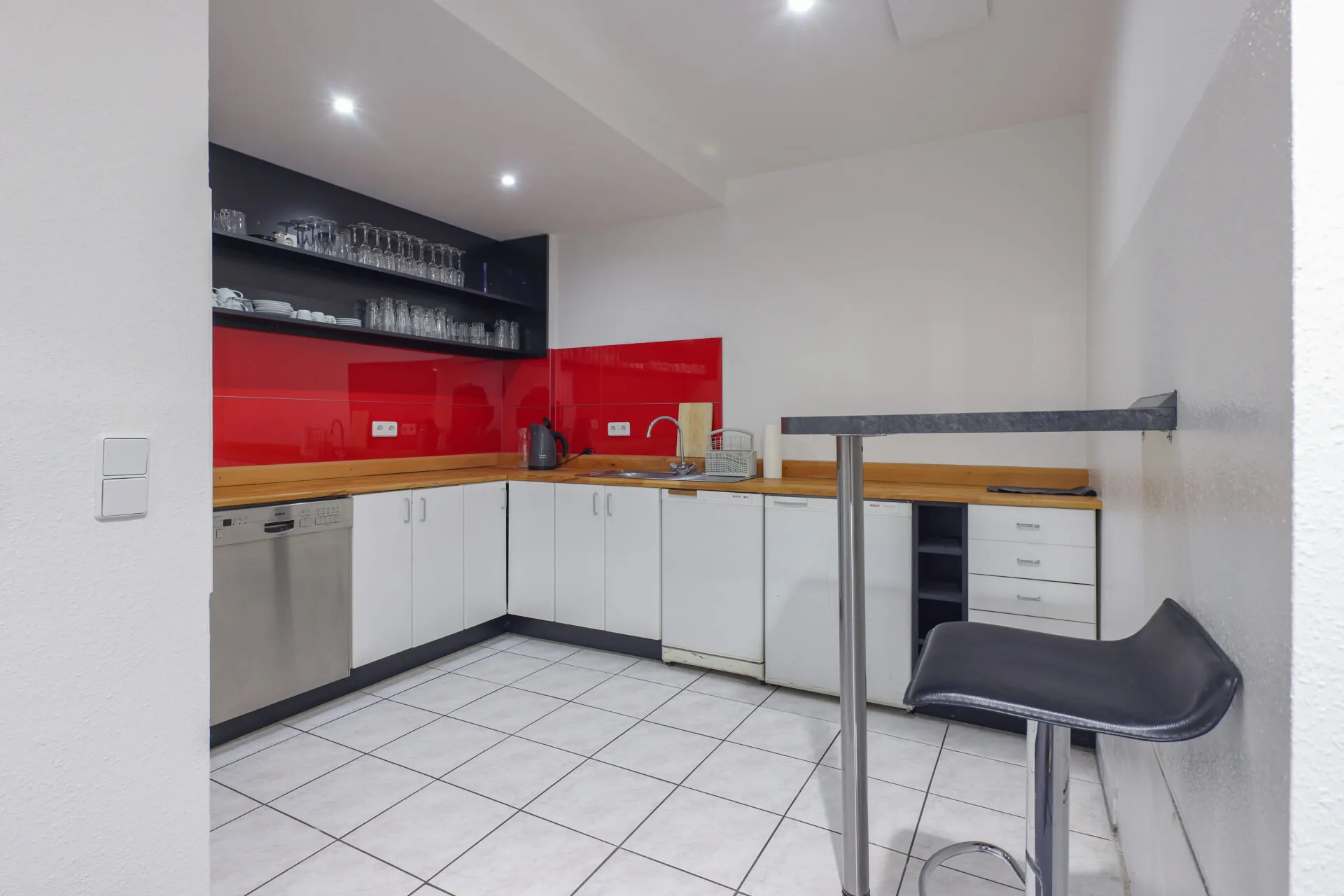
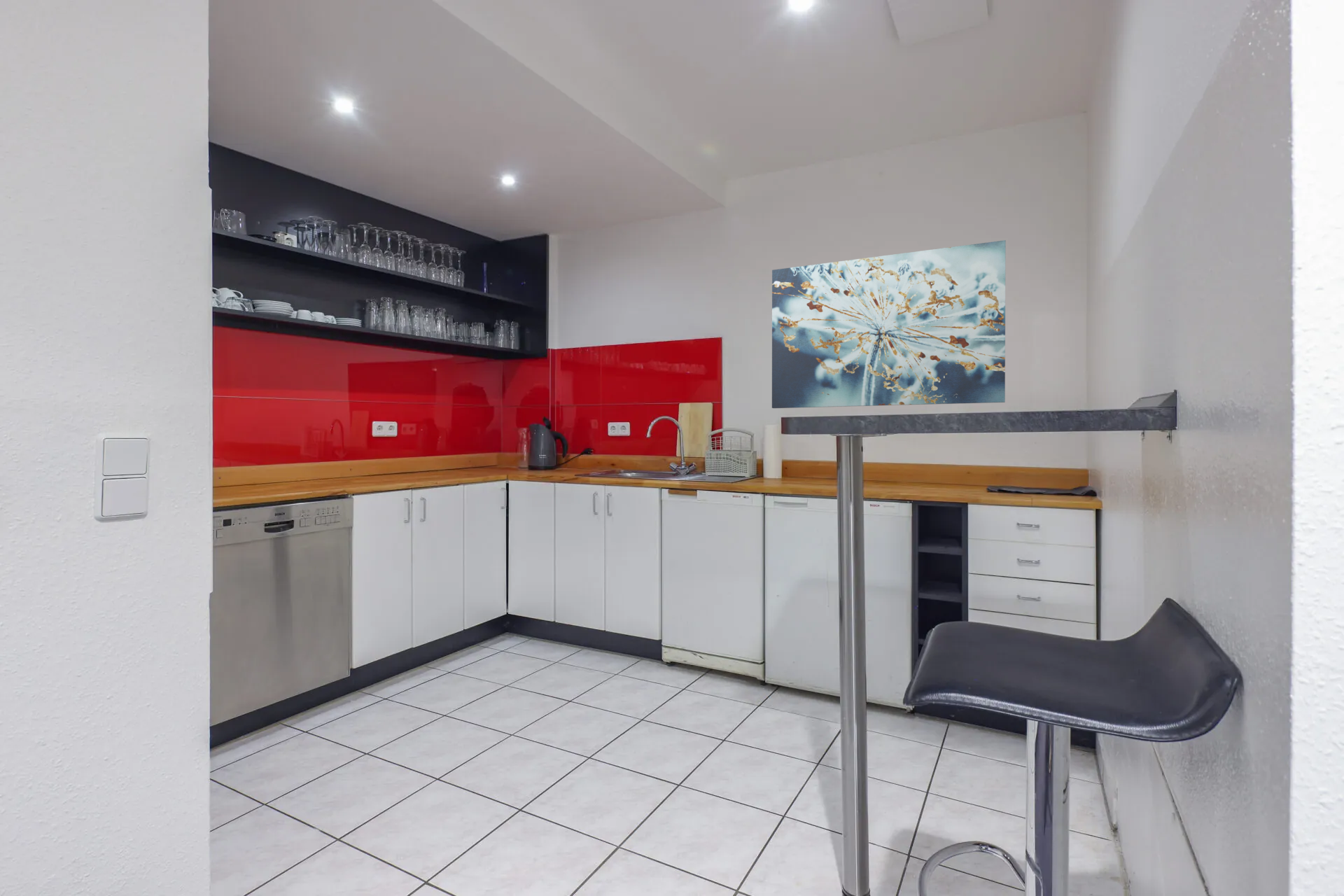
+ wall art (880, 331)
